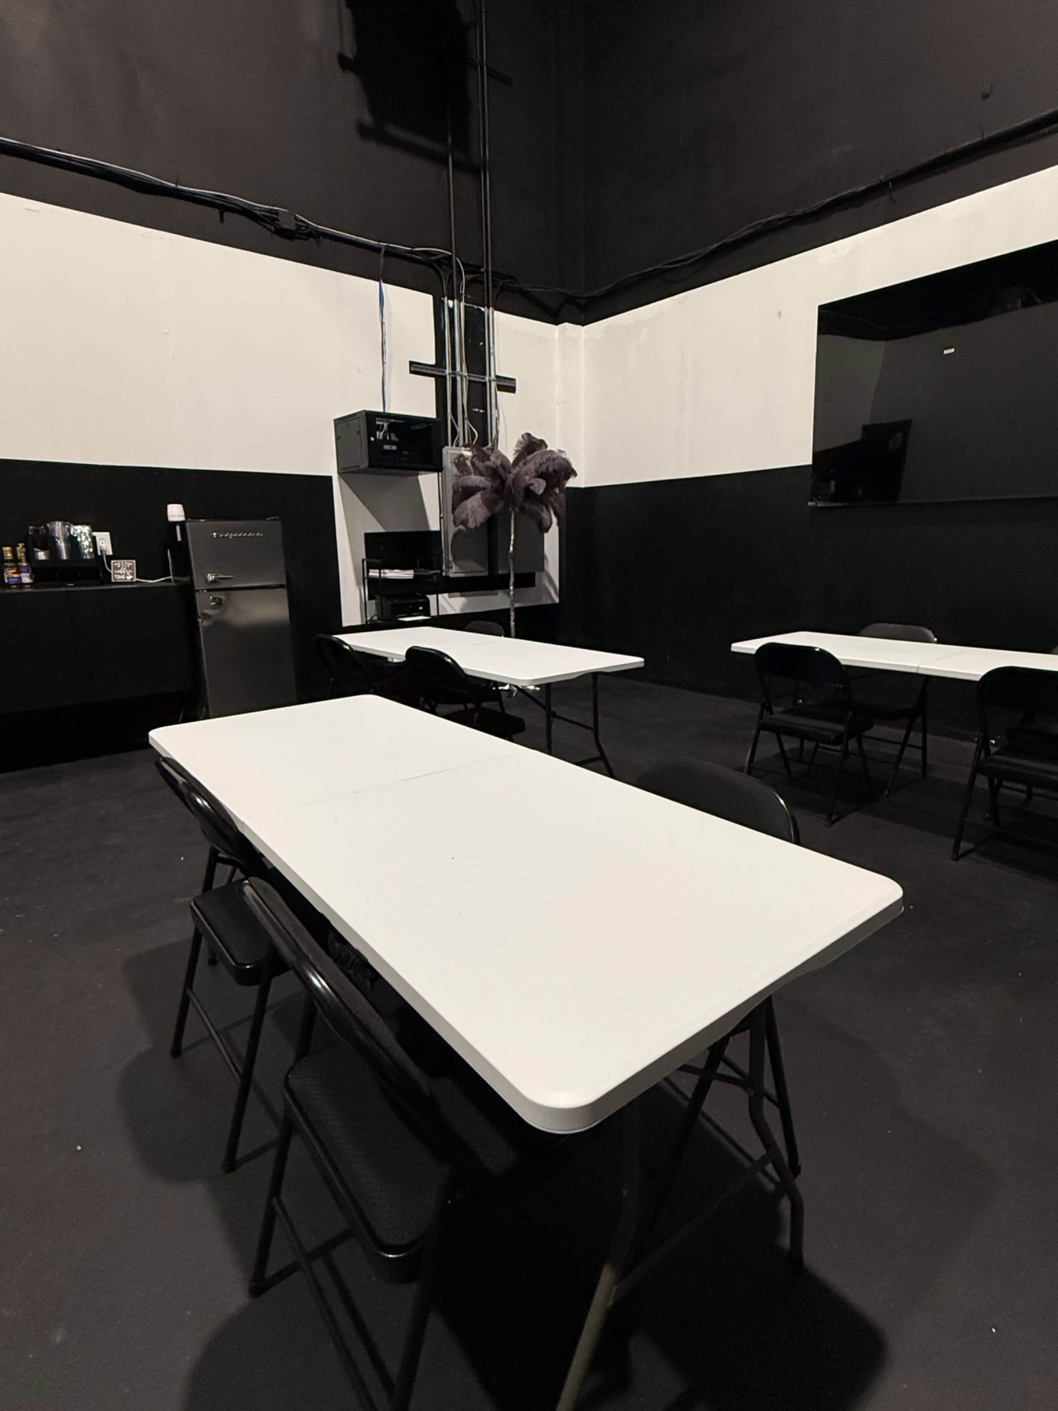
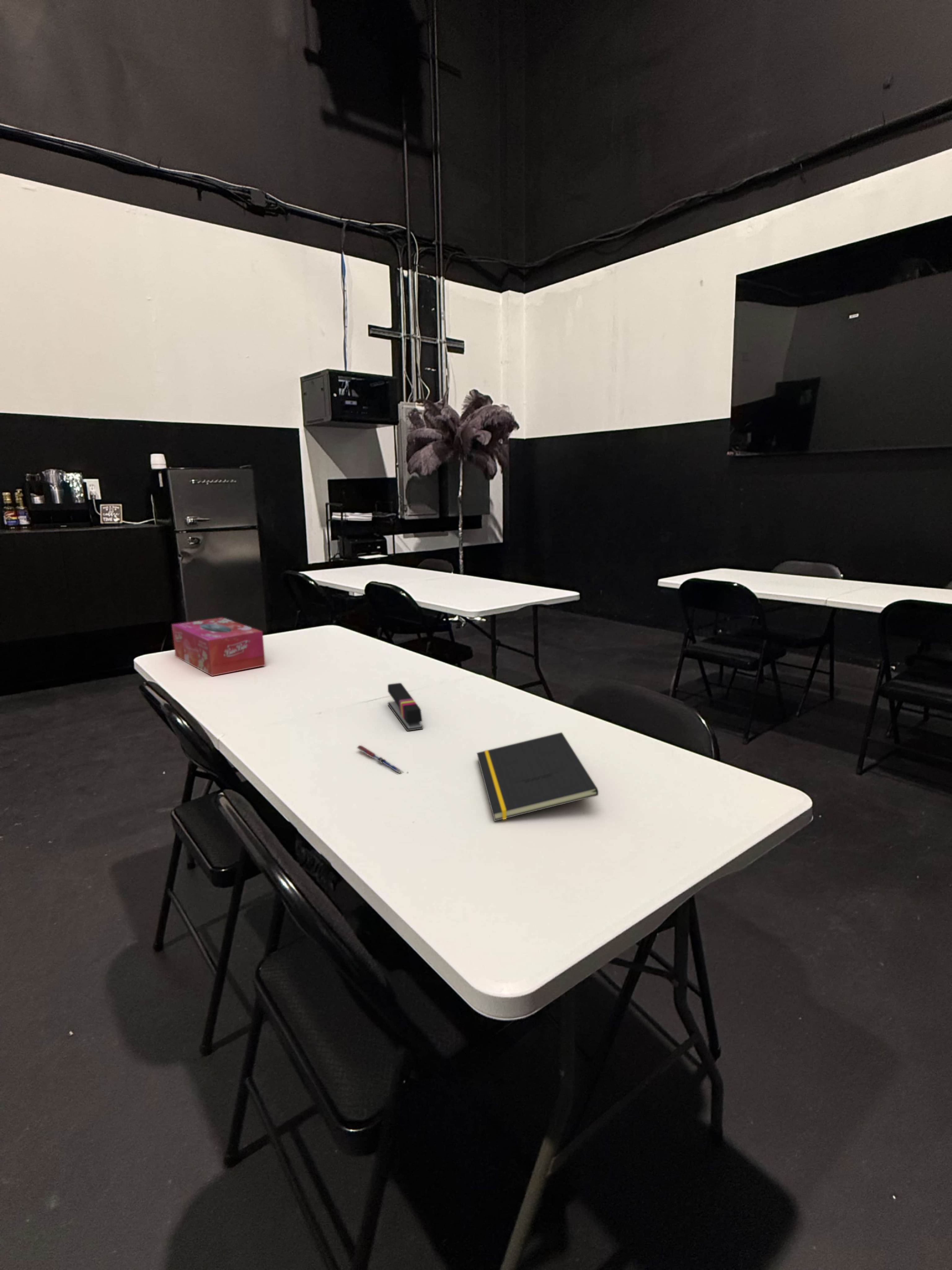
+ tissue box (217, 644)
+ notepad (531, 772)
+ stapler (404, 705)
+ pen (379, 758)
